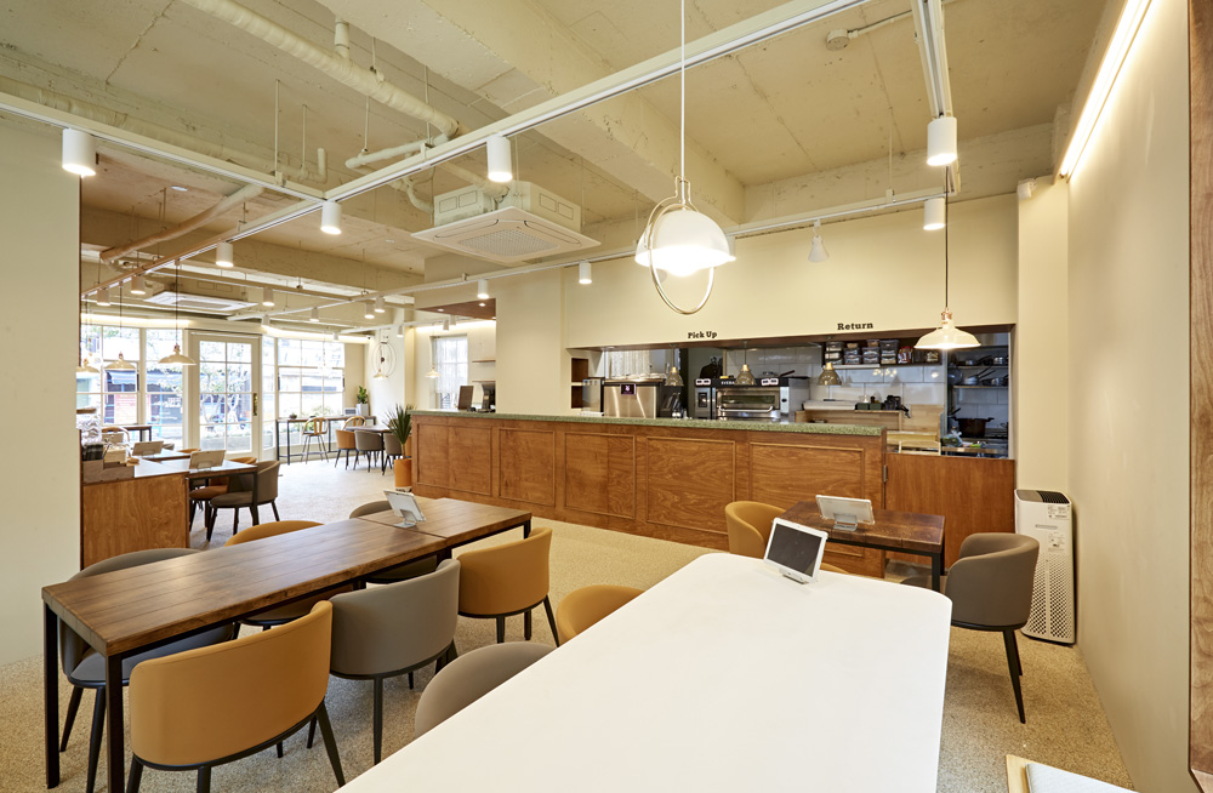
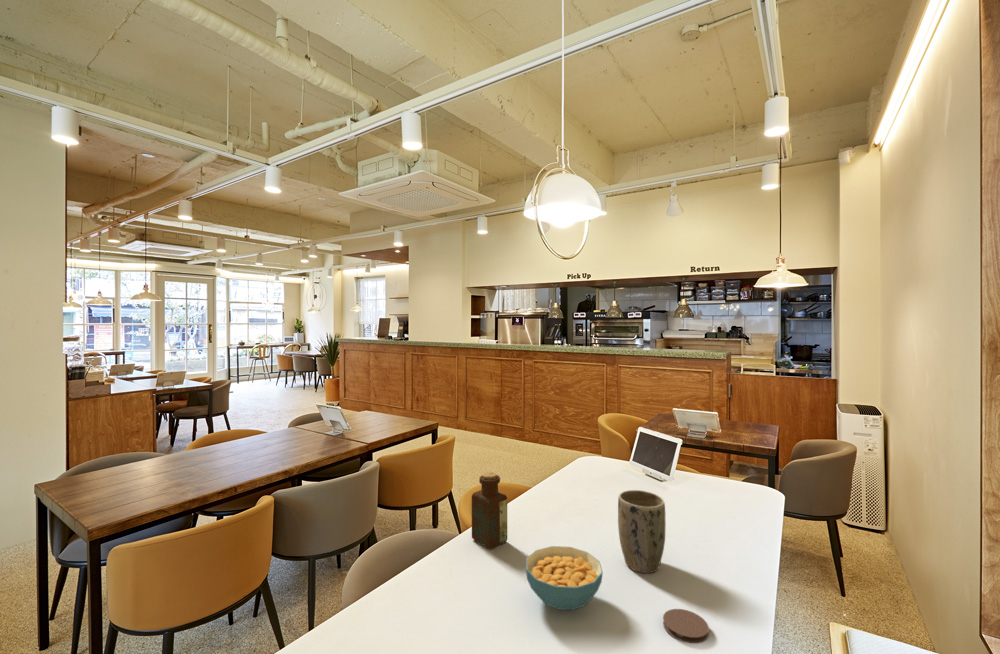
+ cereal bowl (563, 583)
+ coaster (685, 625)
+ plant pot (641, 531)
+ bottle (489, 507)
